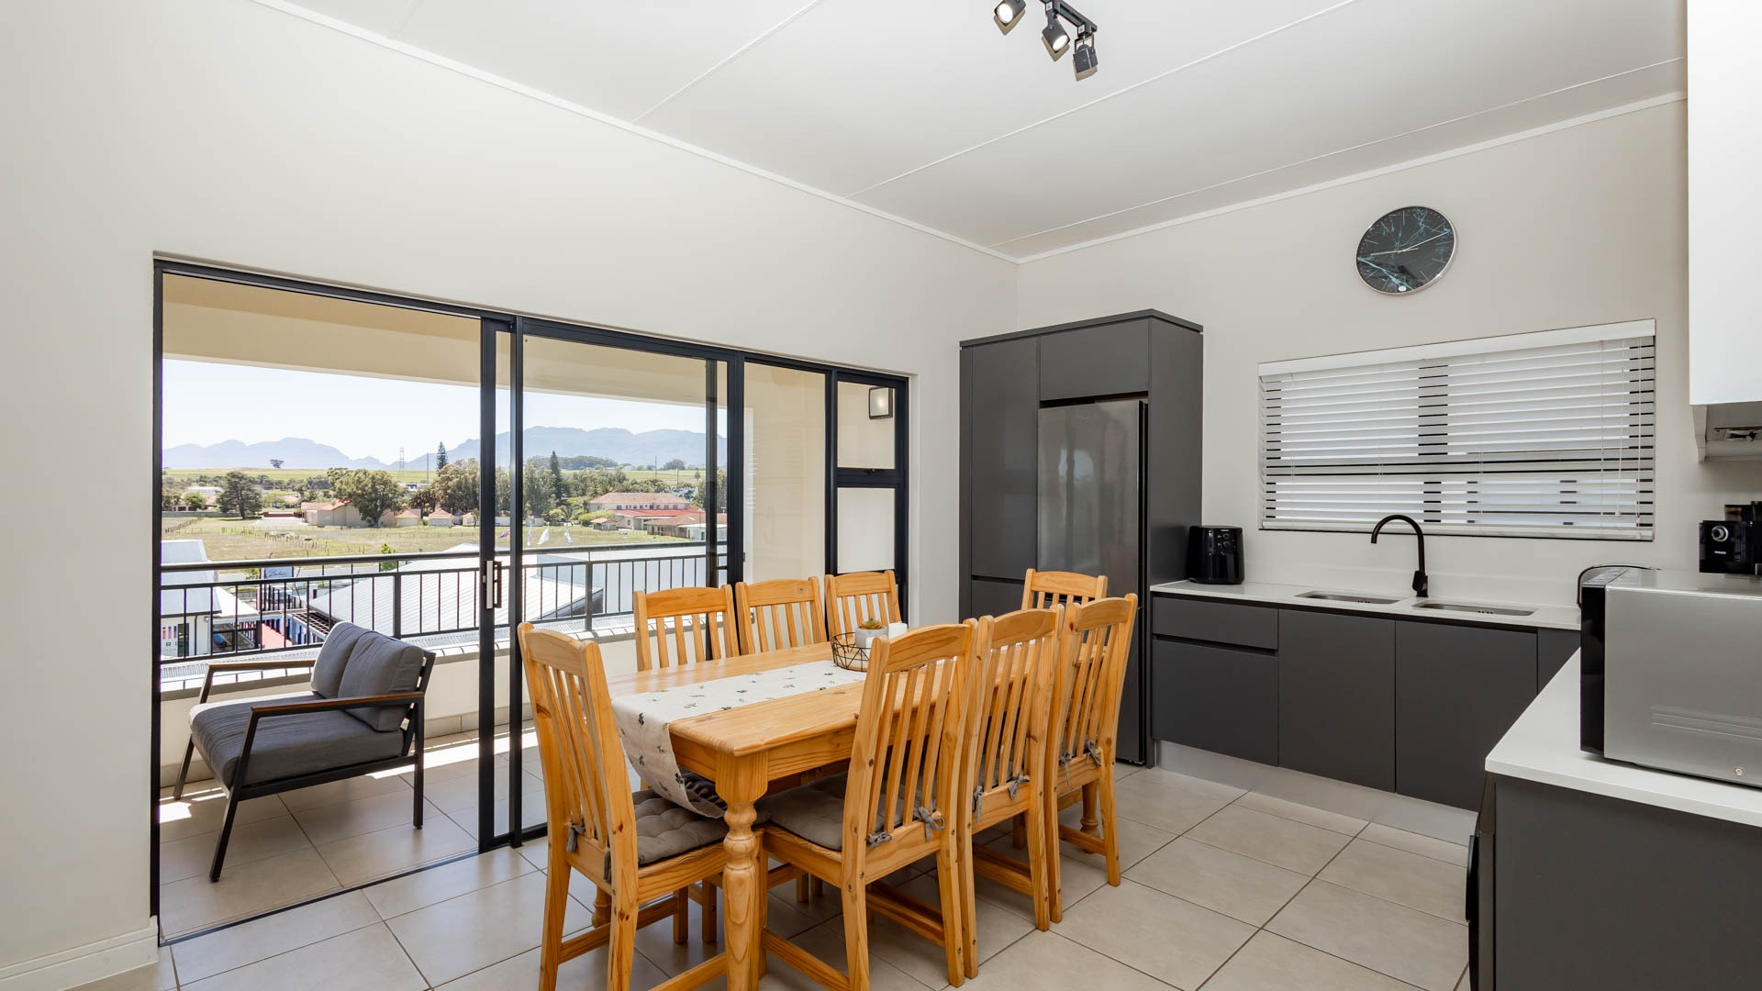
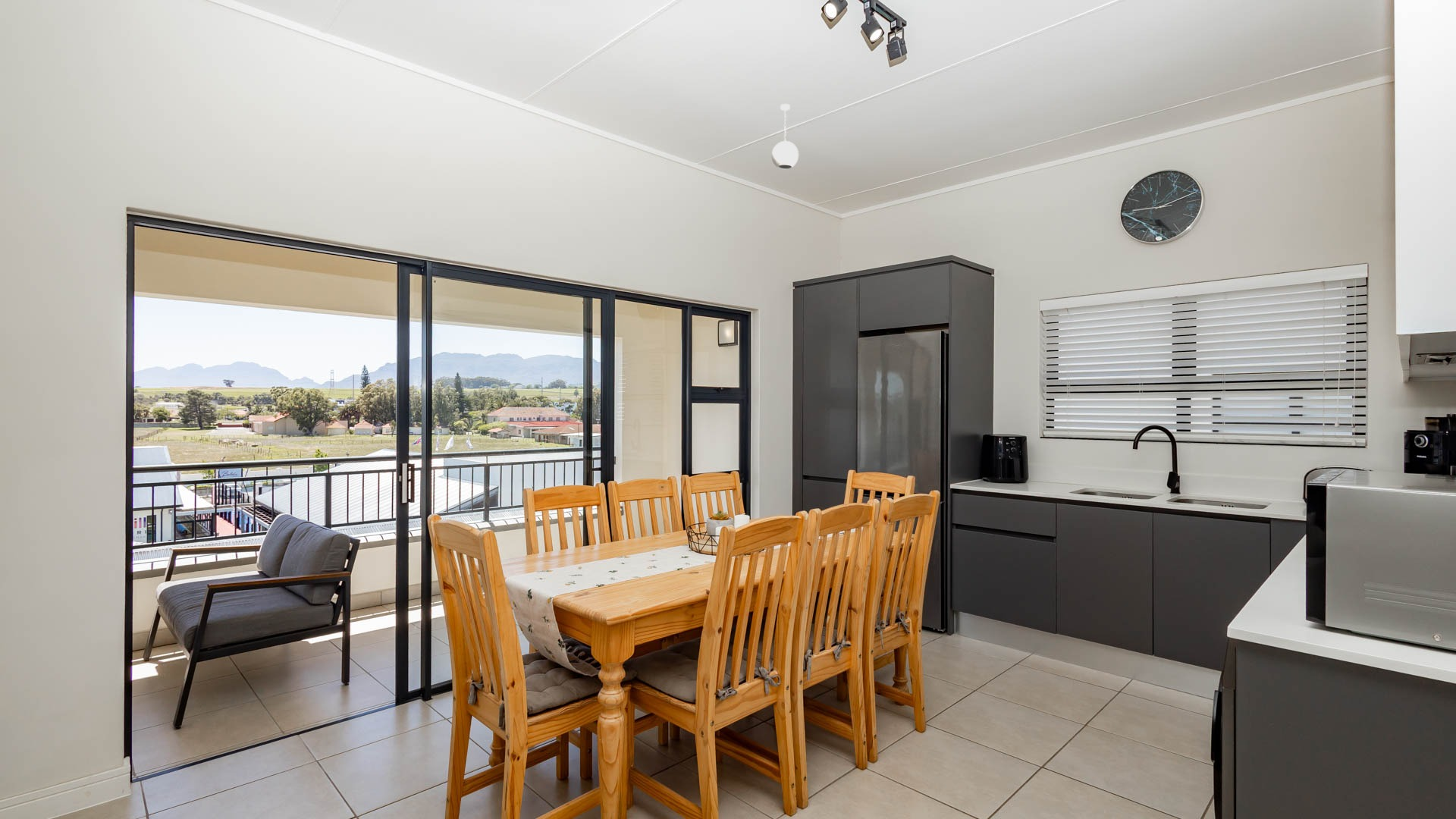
+ pendant light (785, 136)
